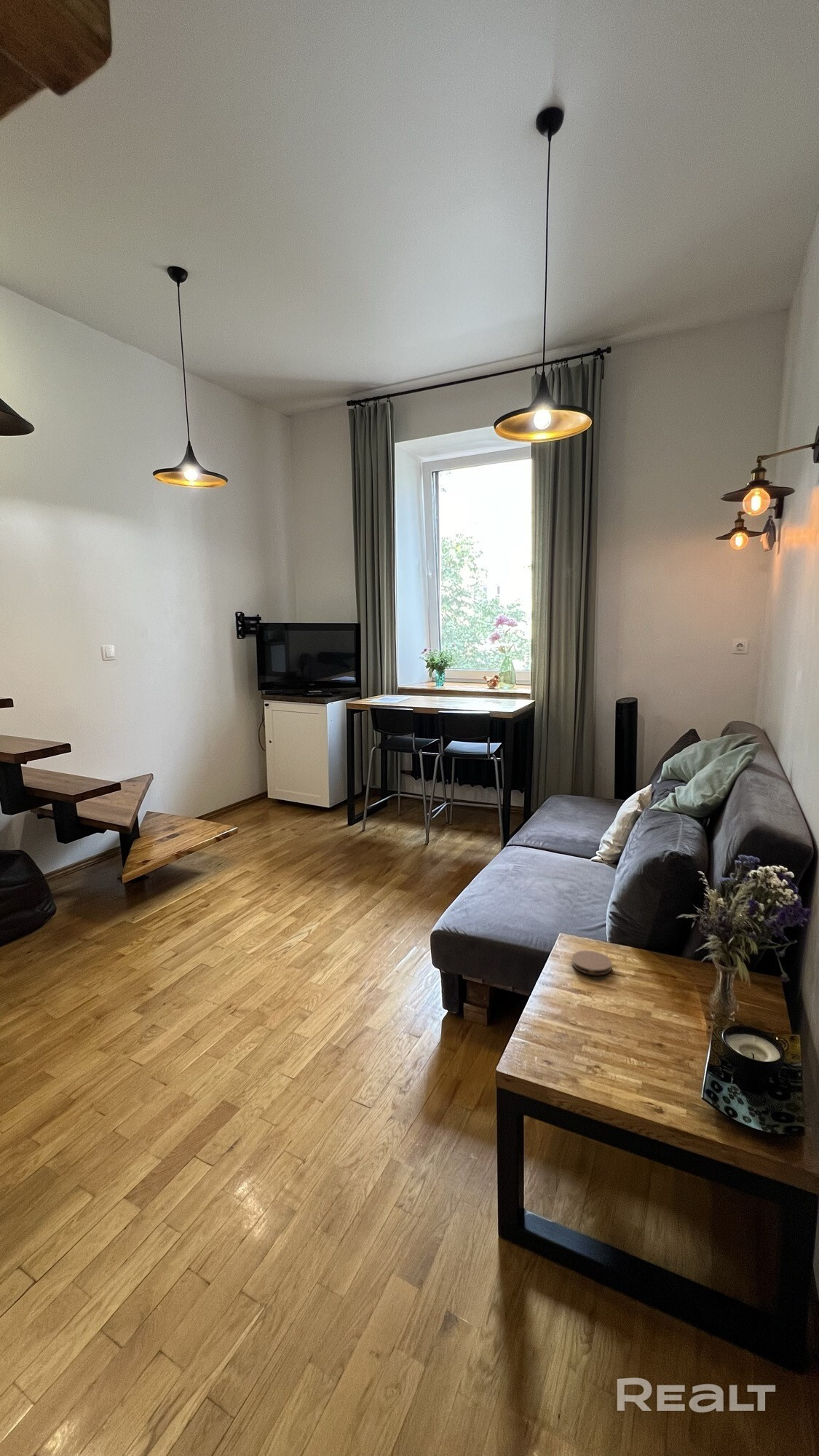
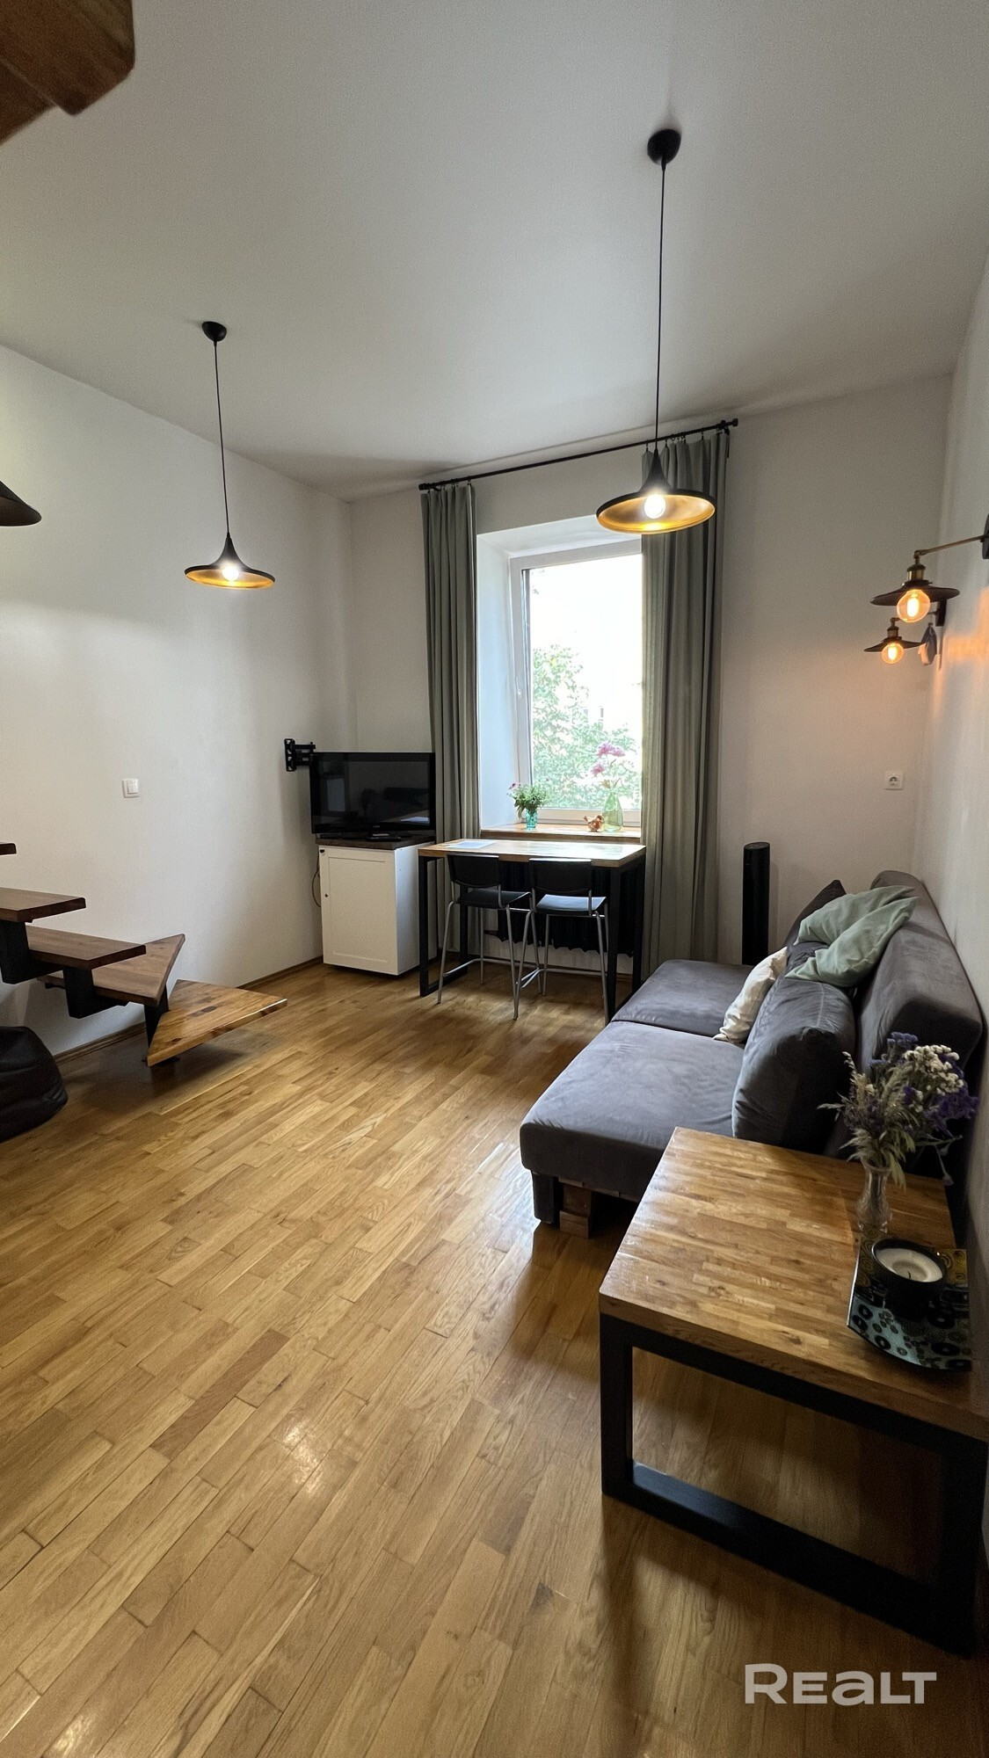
- coaster (591, 962)
